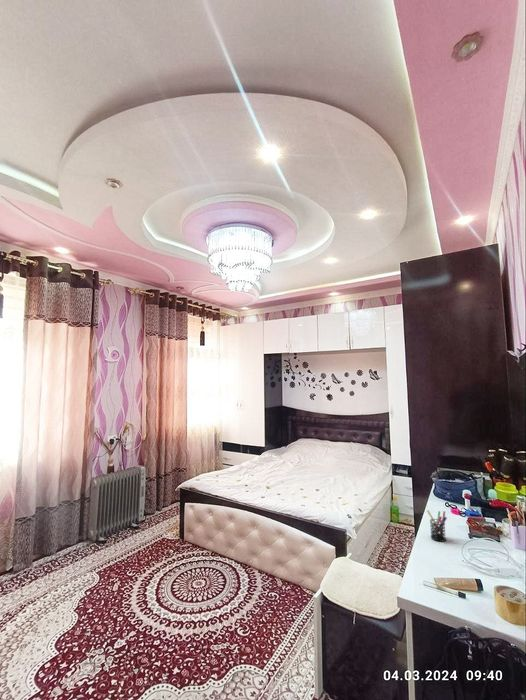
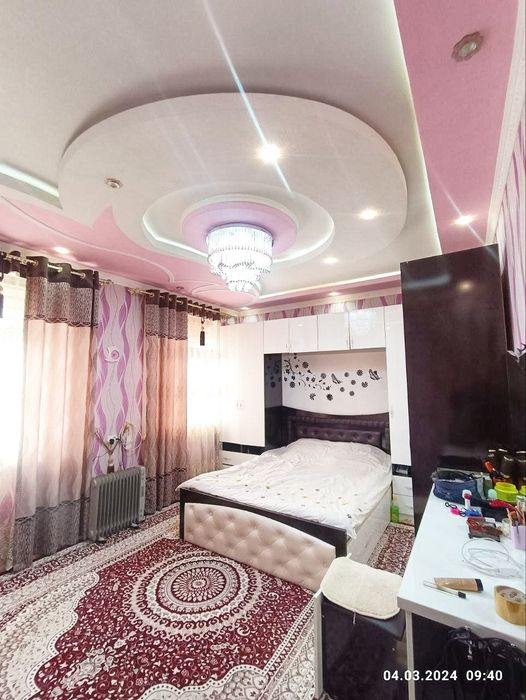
- pen holder (438, 523)
